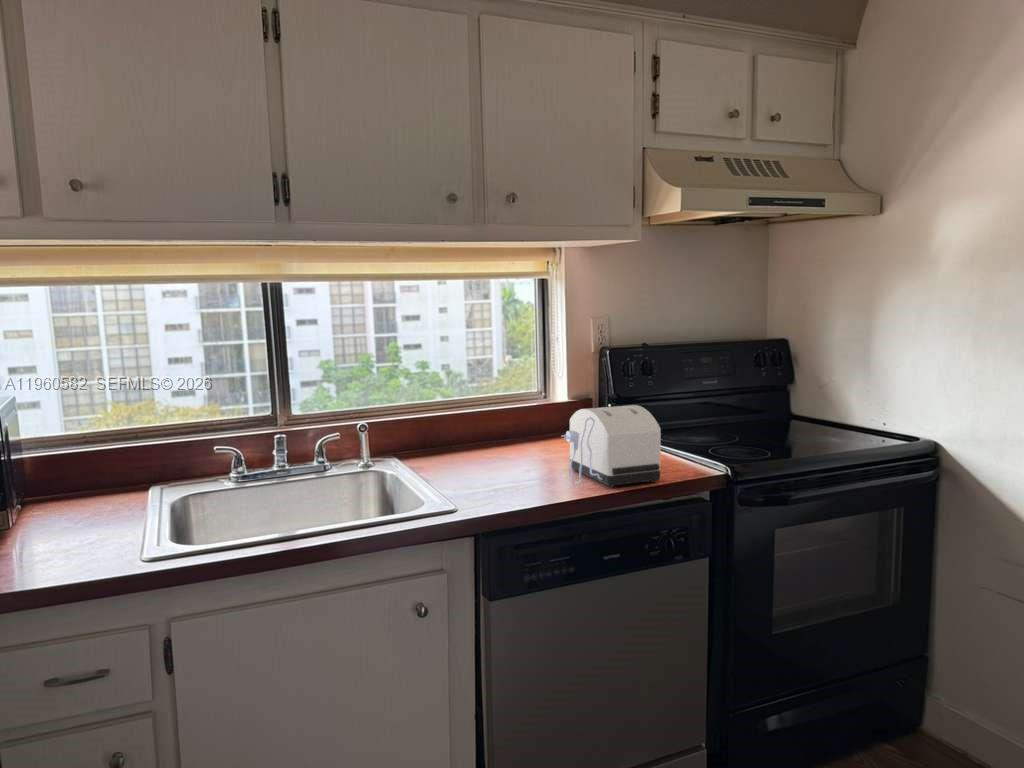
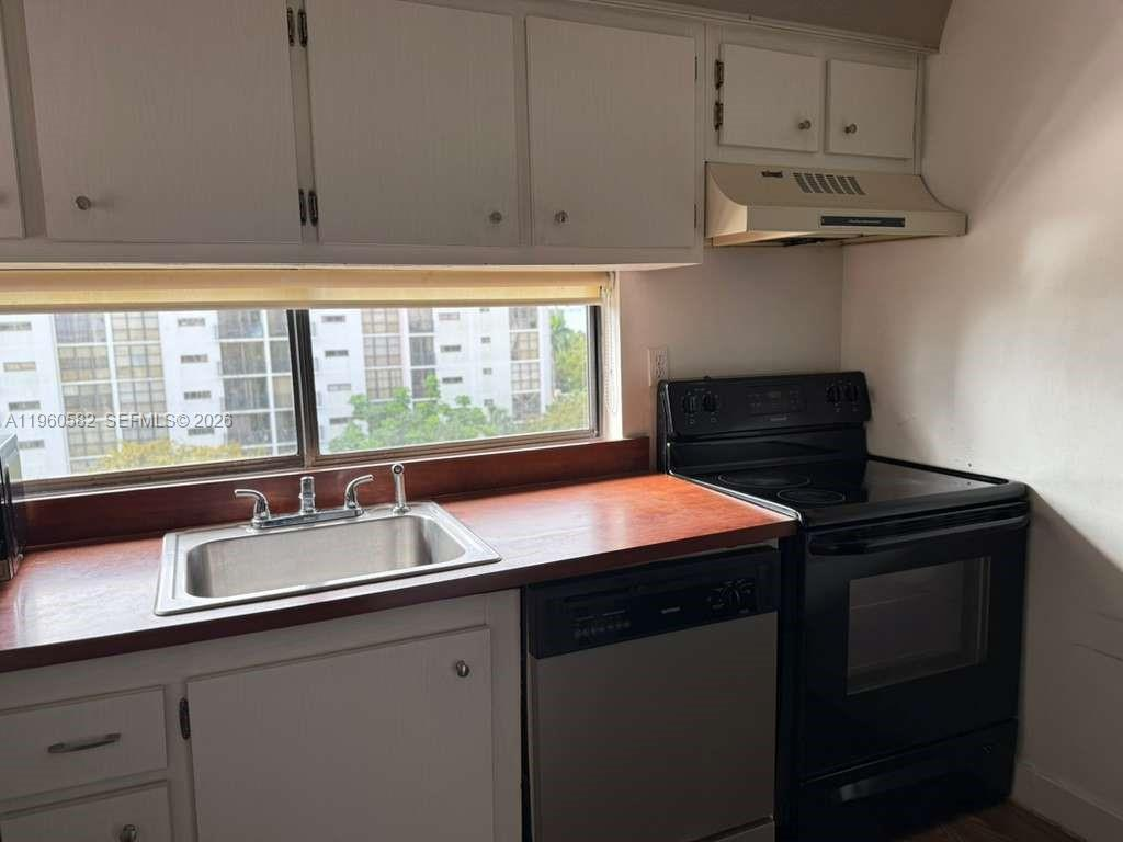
- toaster (596, 443)
